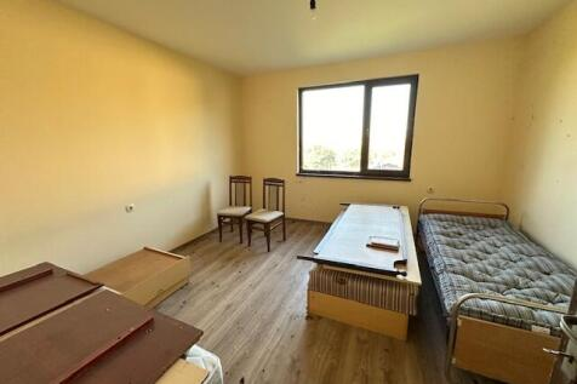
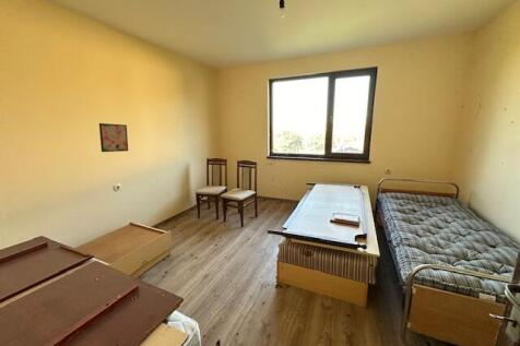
+ wall art (114, 138)
